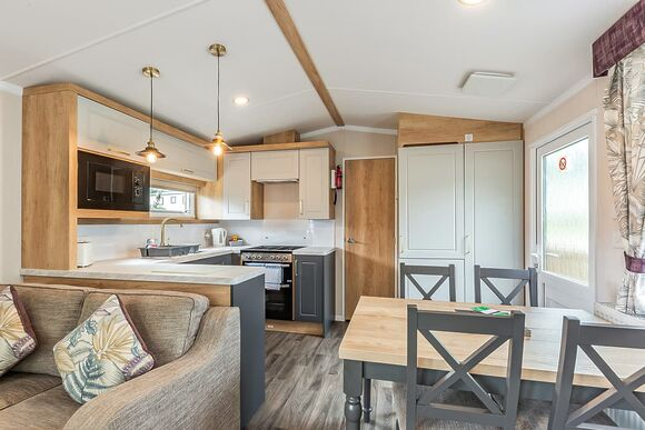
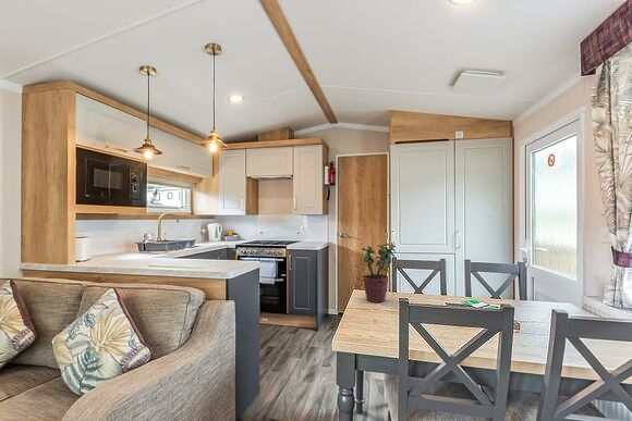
+ potted plant (377, 271)
